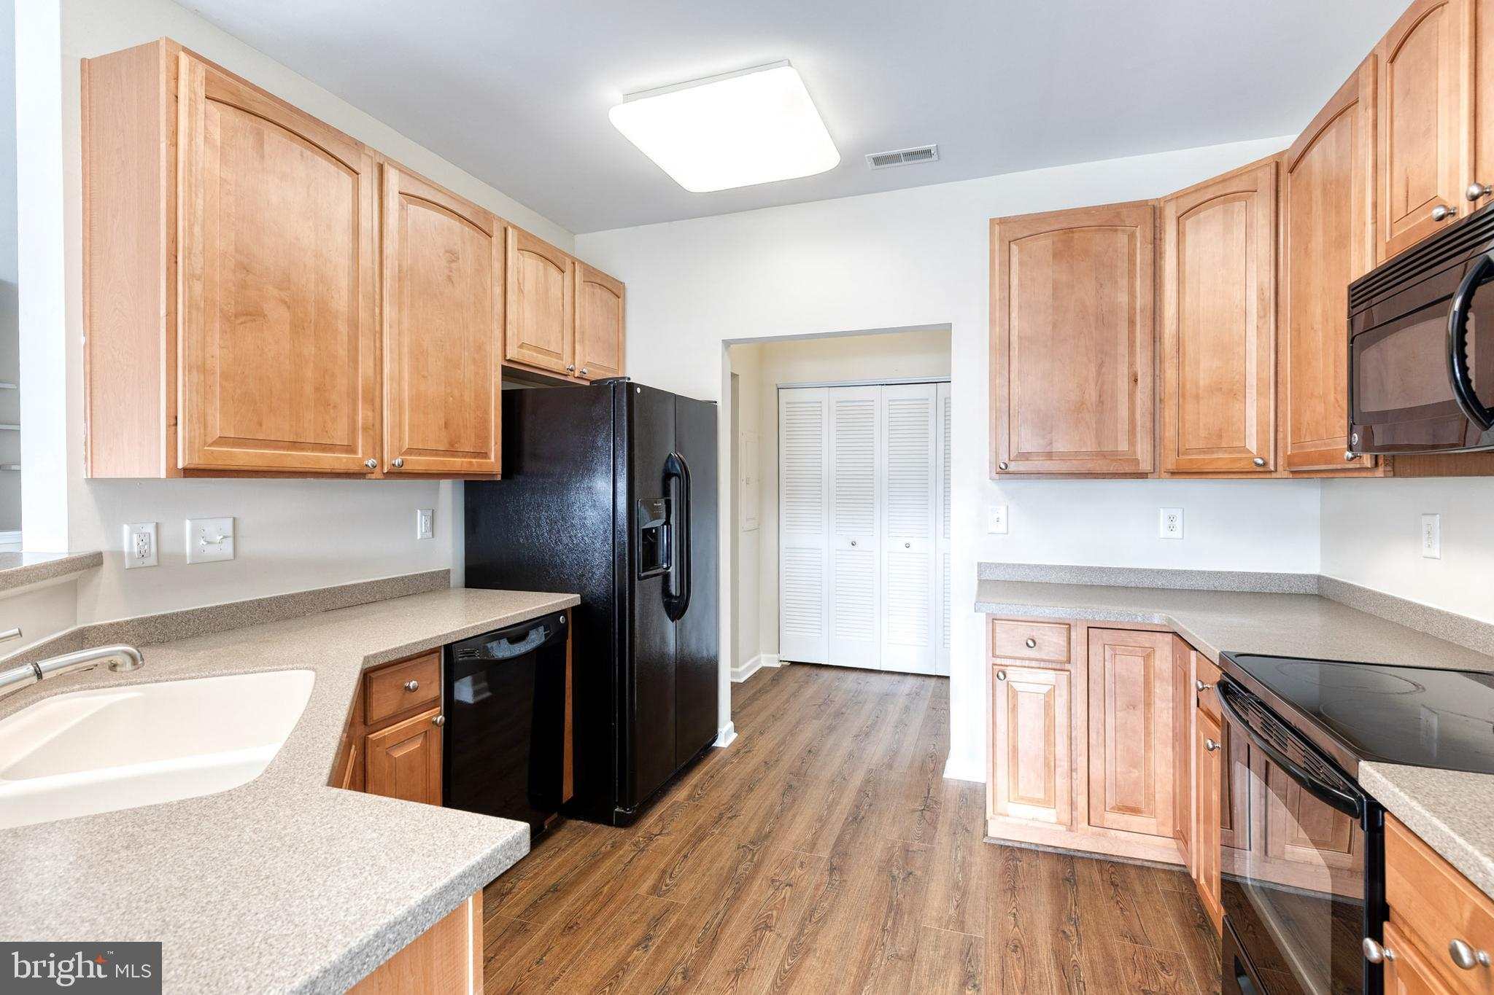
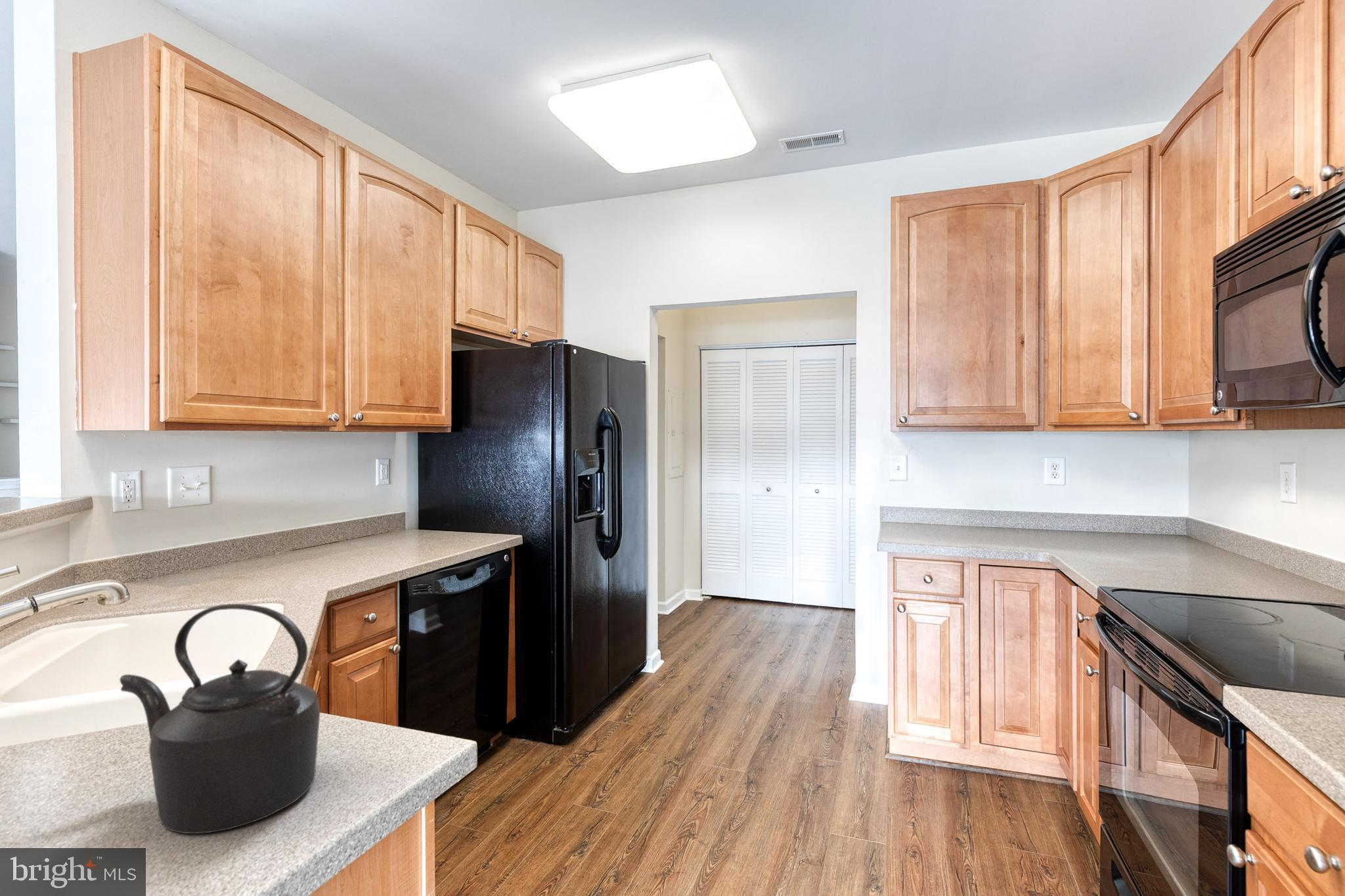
+ kettle (210, 698)
